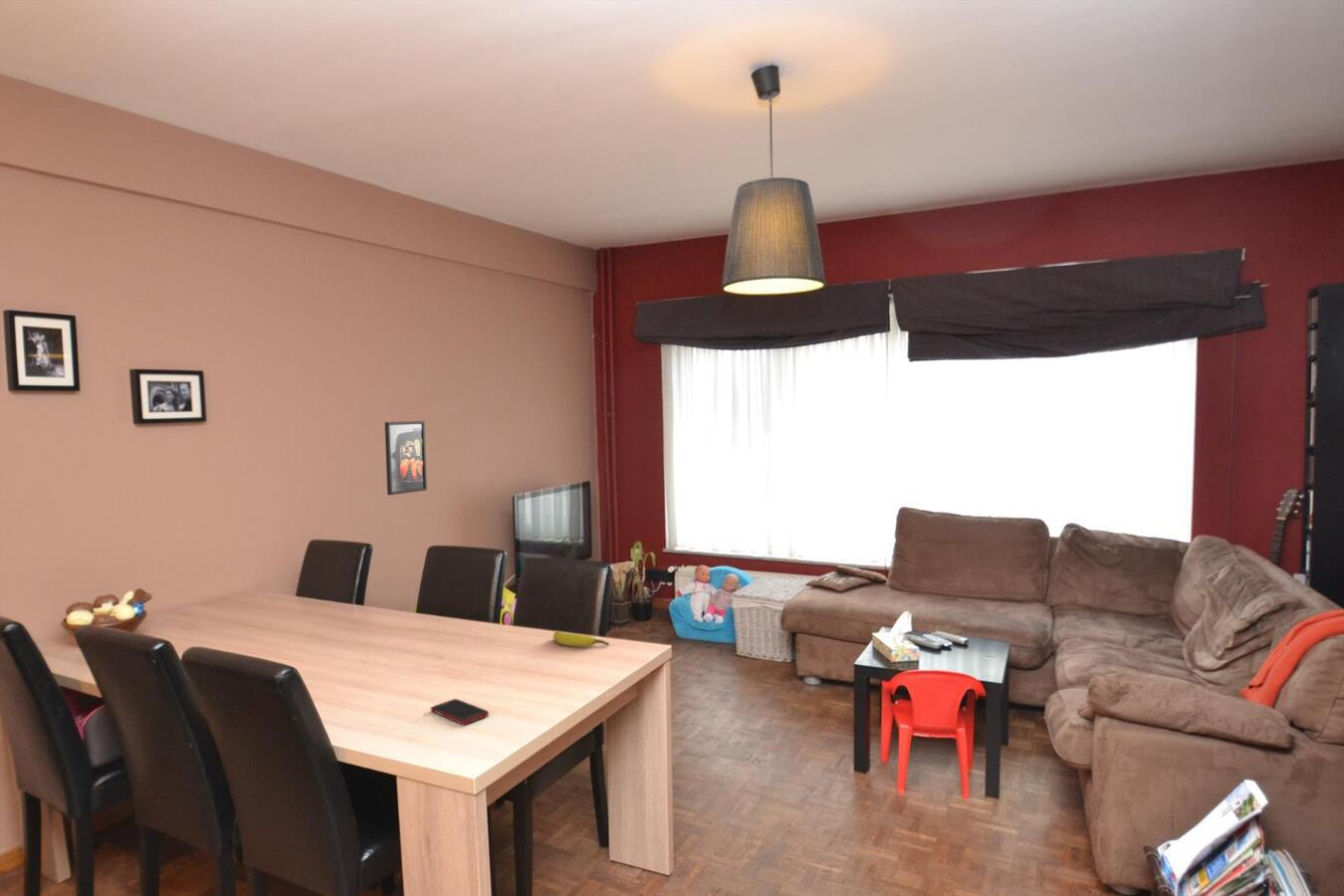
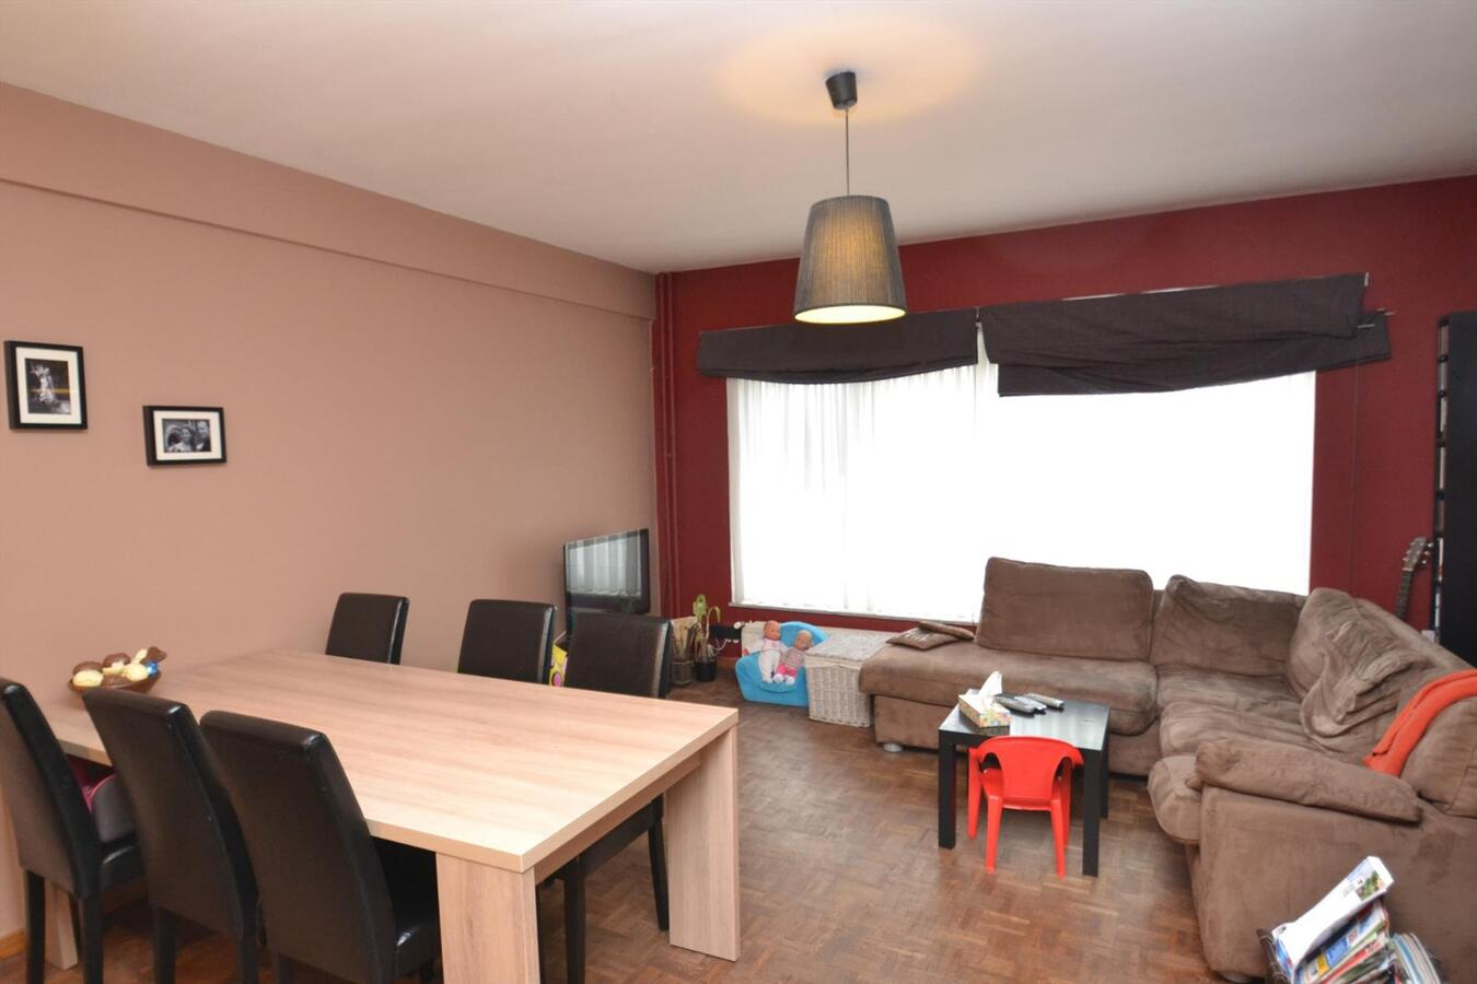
- cell phone (459, 711)
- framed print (406, 457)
- banana (576, 637)
